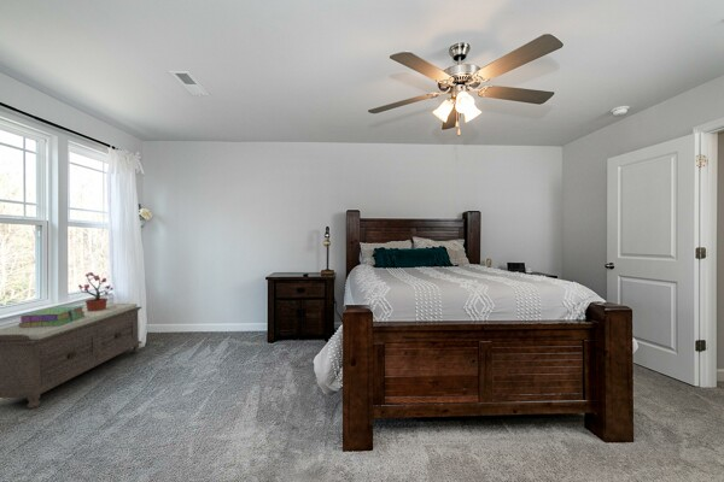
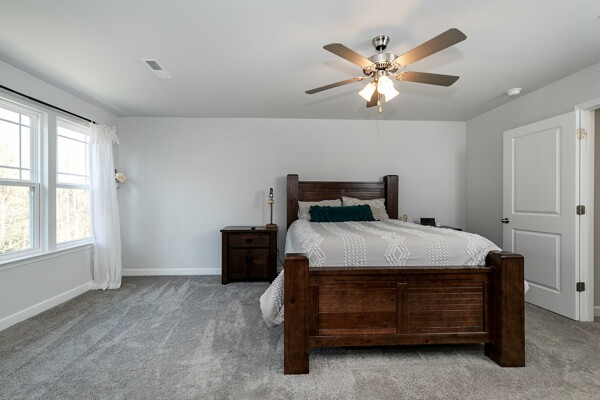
- potted plant (98, 289)
- bench (74, 345)
- stack of books (54, 316)
